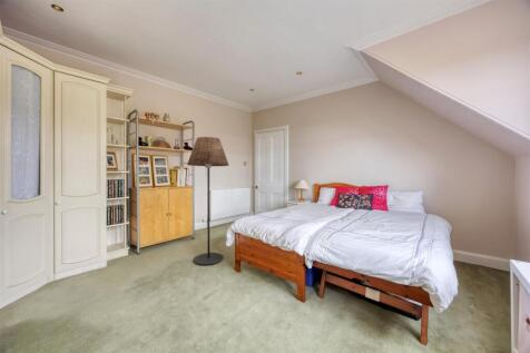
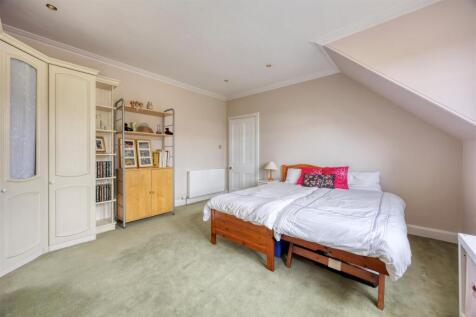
- floor lamp (208, 198)
